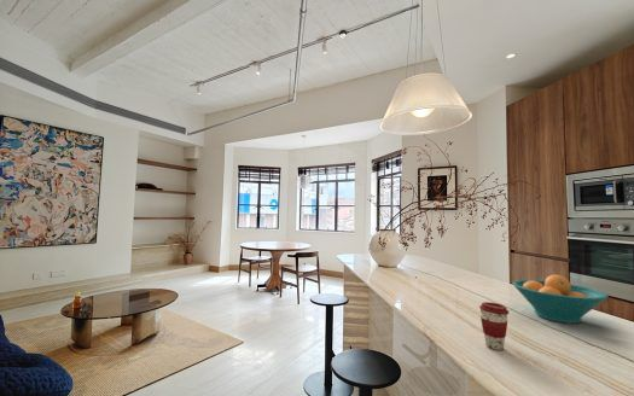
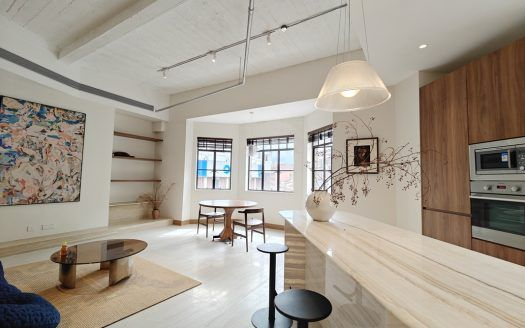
- coffee cup (494, 325)
- fruit bowl (556, 296)
